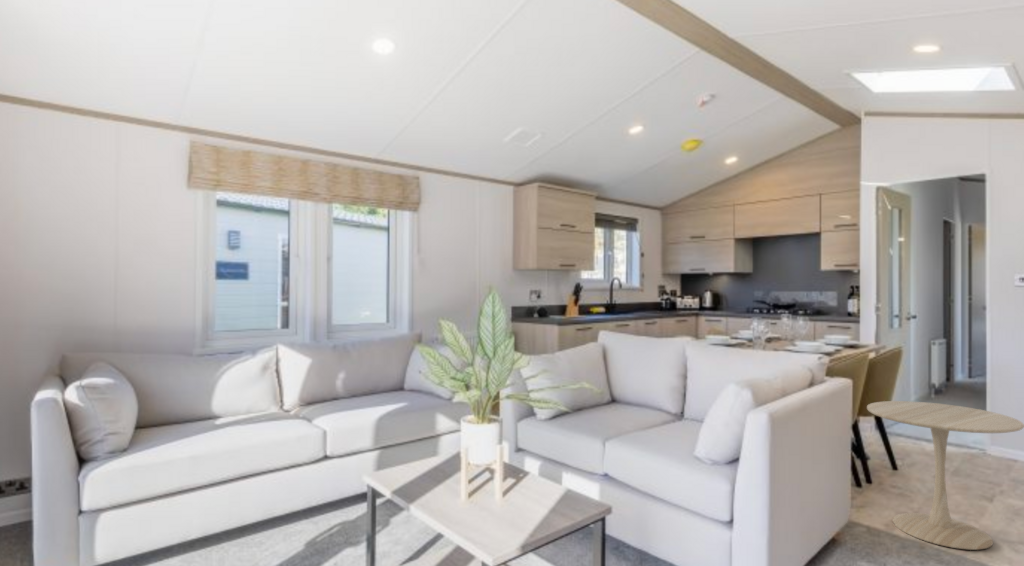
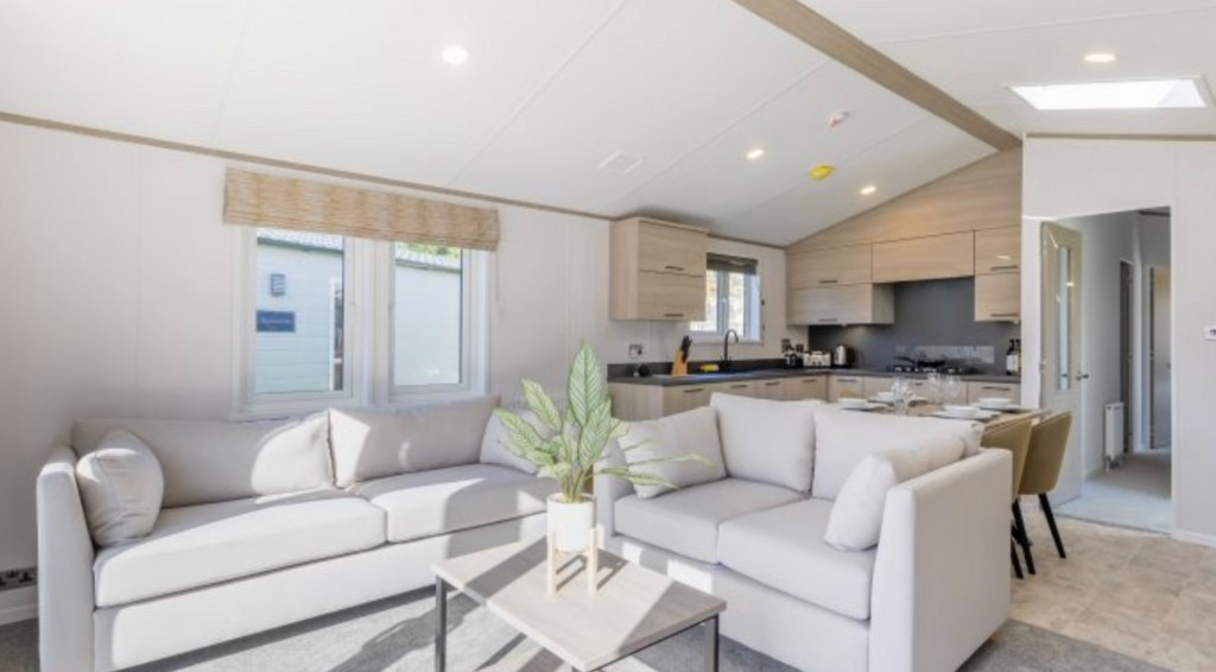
- side table (940, 472)
